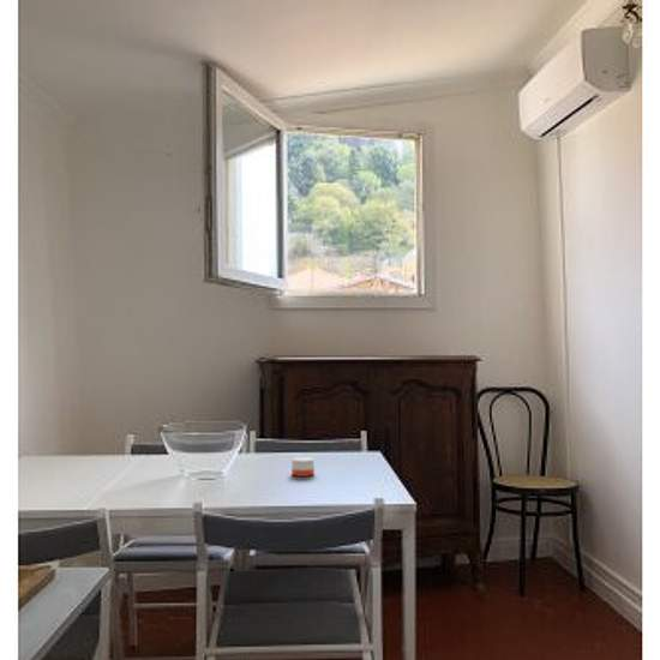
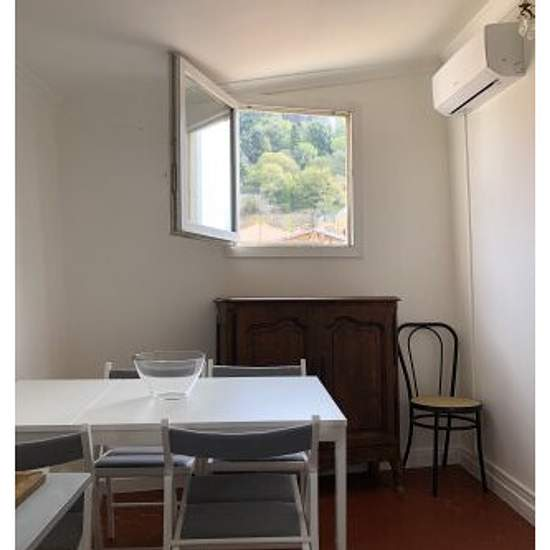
- candle (302, 458)
